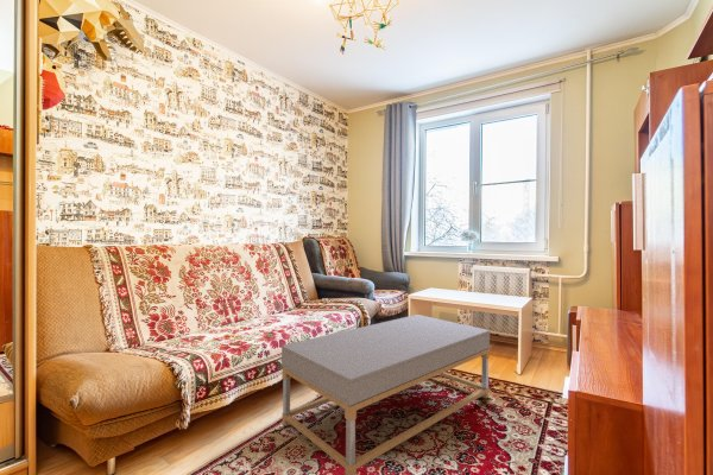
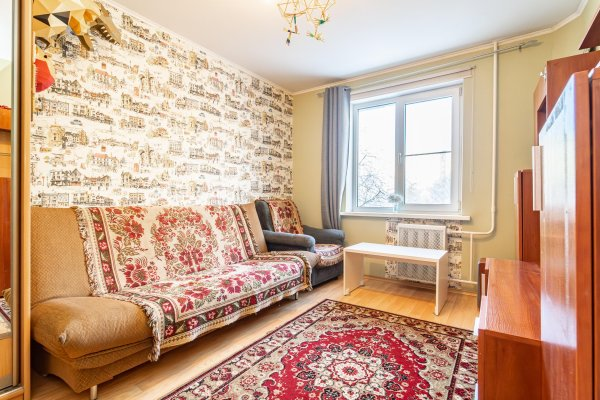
- coffee table (392, 373)
